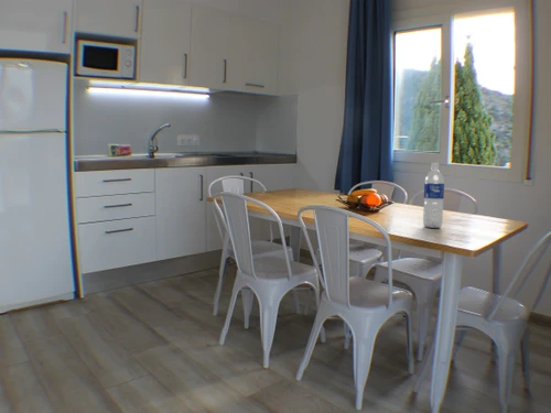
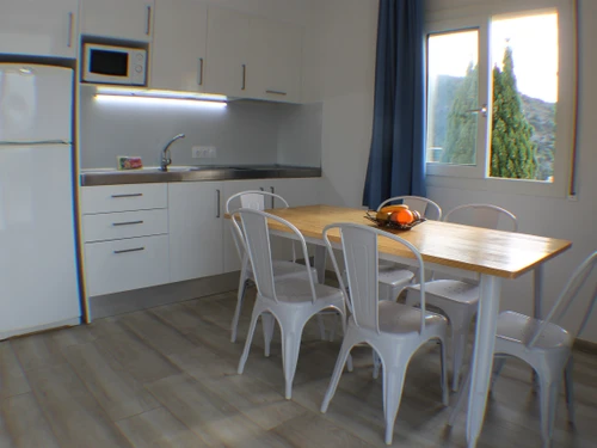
- water bottle (433, 195)
